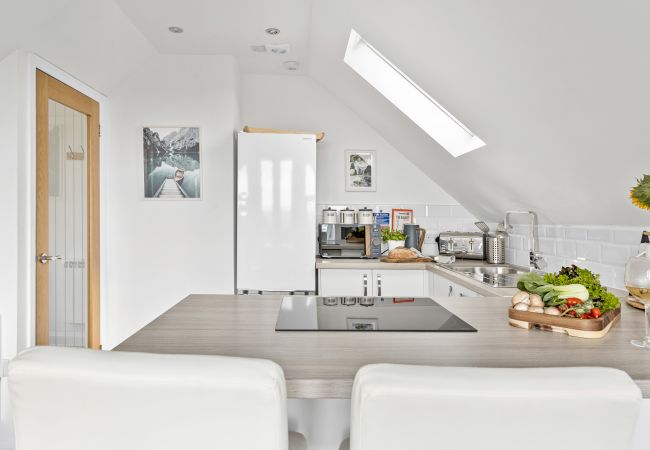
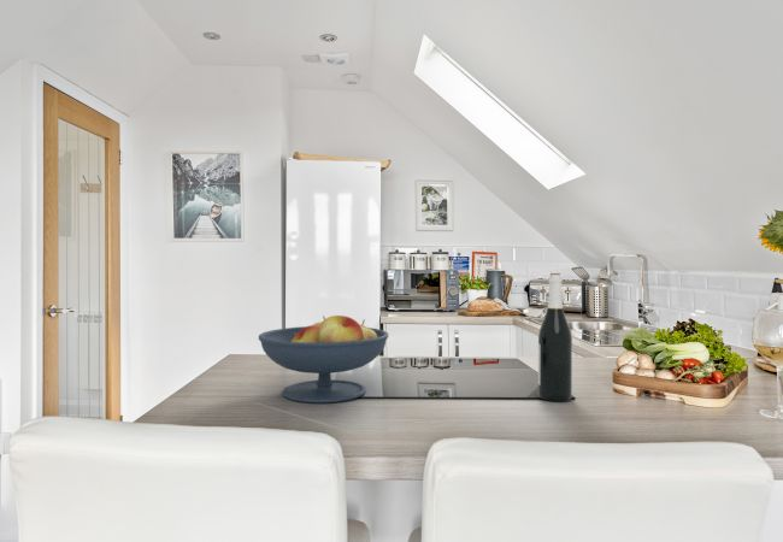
+ fruit bowl (324, 352)
+ wine bottle (554, 335)
